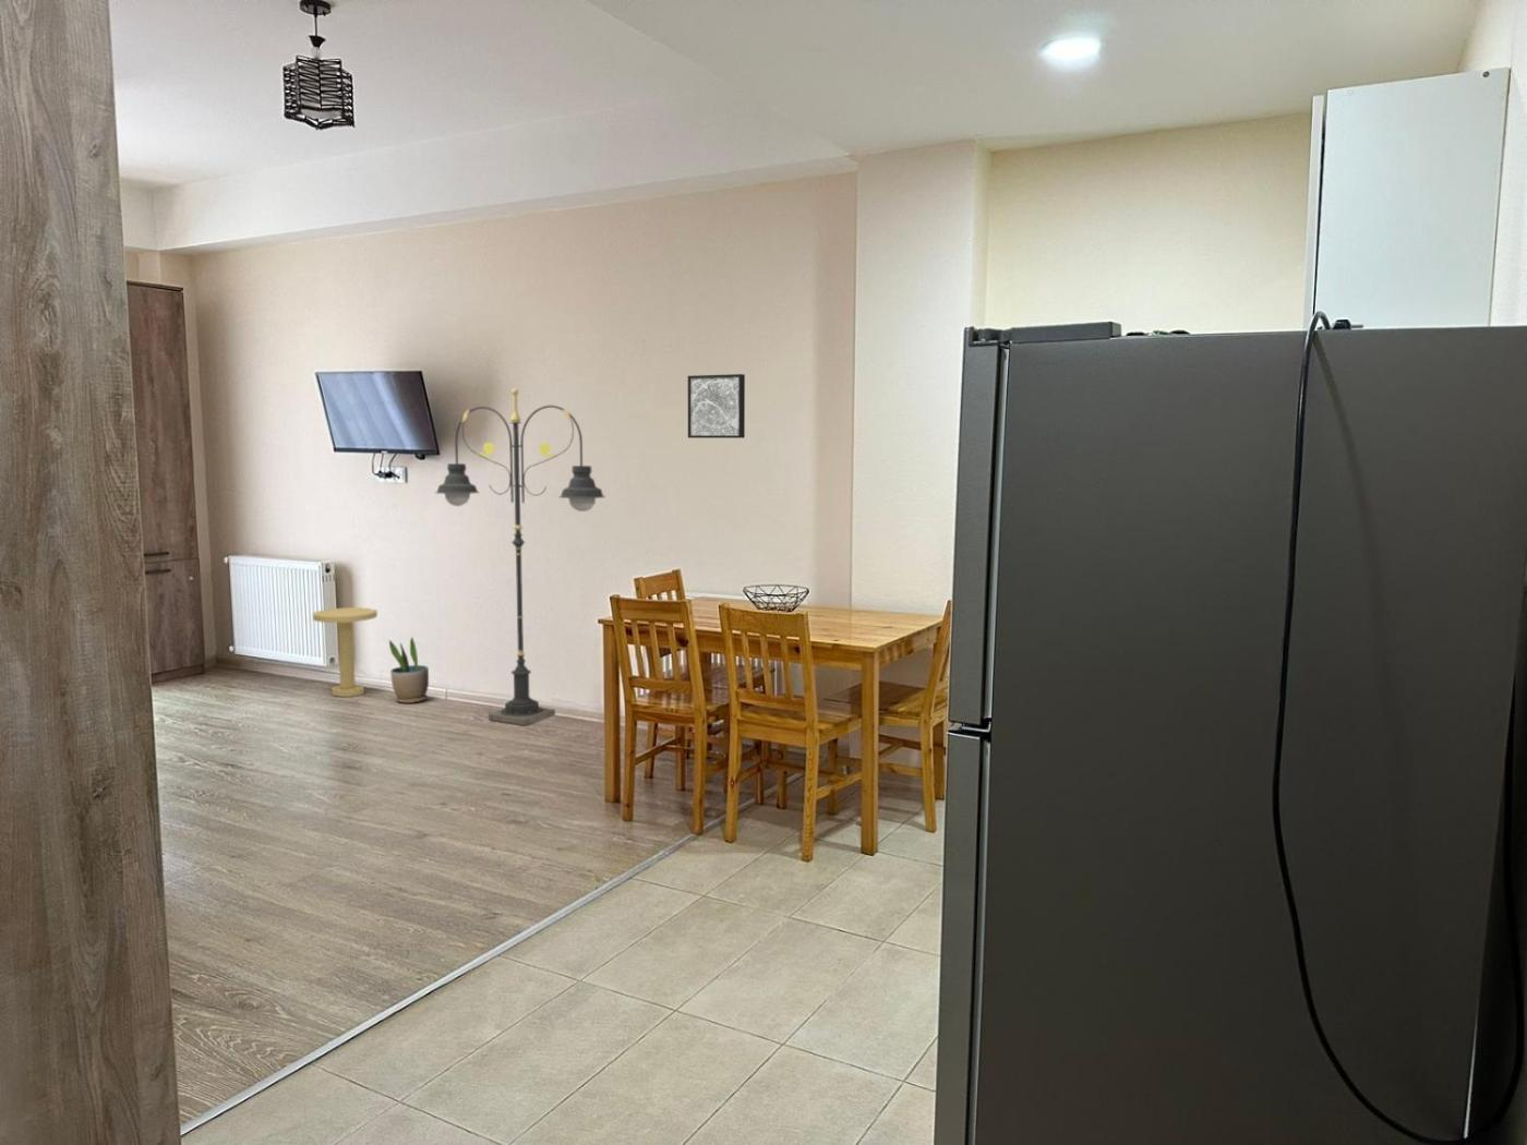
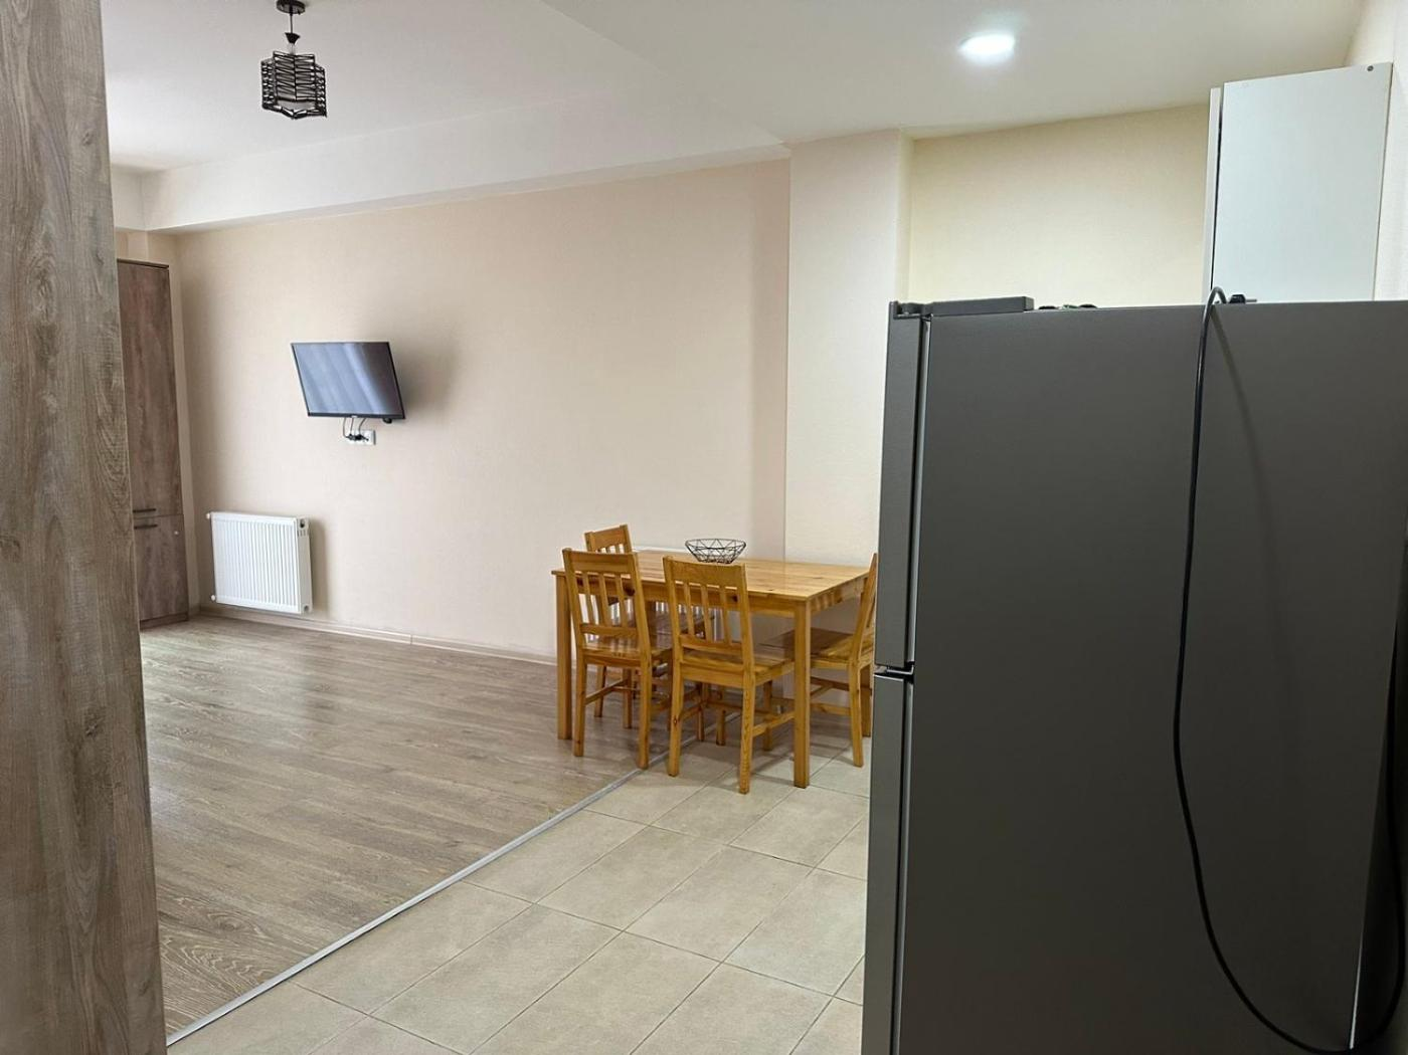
- floor lamp (518, 554)
- potted plant (409, 668)
- side table (346, 652)
- wall art (715, 405)
